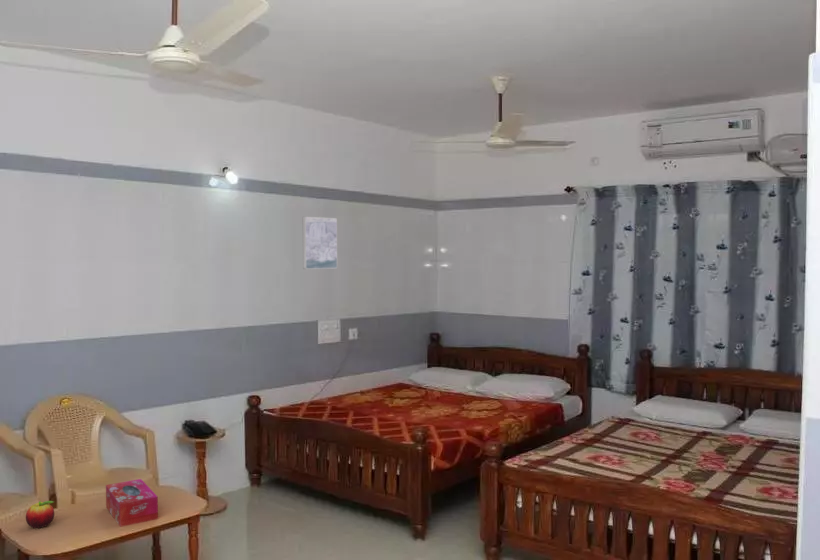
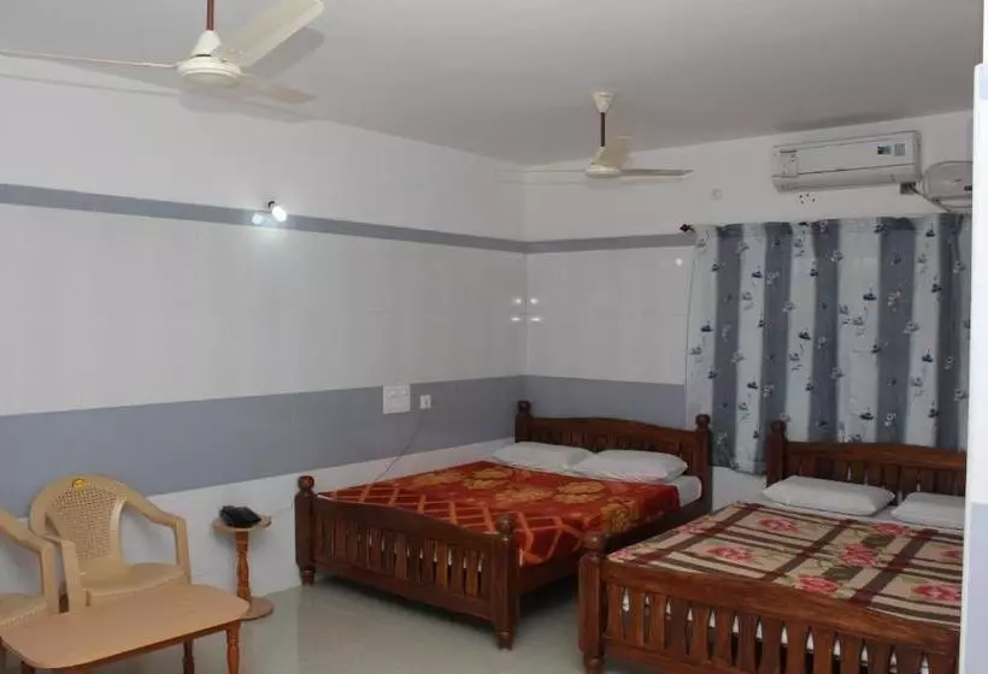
- fruit (40, 513)
- tissue box (131, 501)
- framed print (320, 243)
